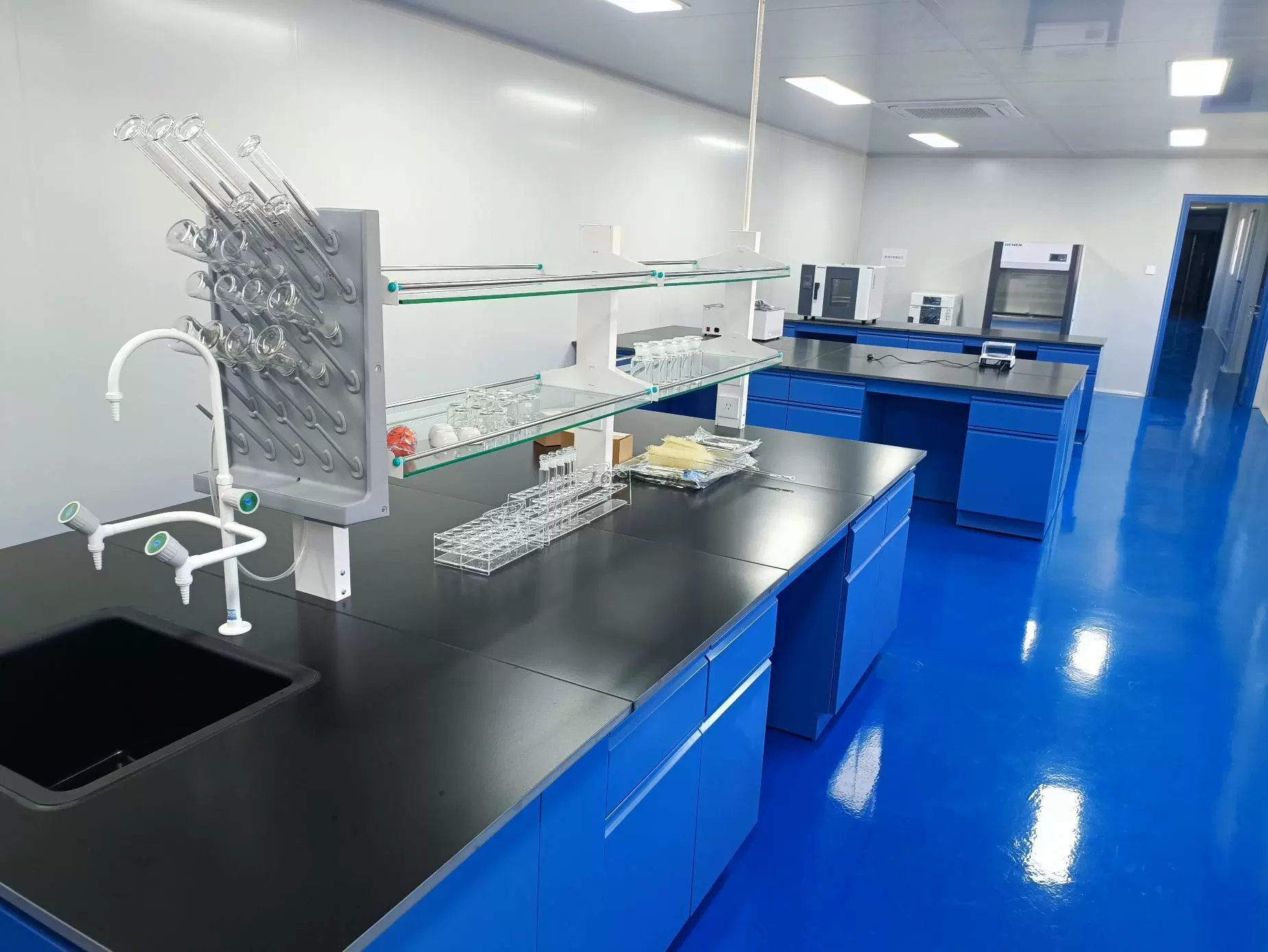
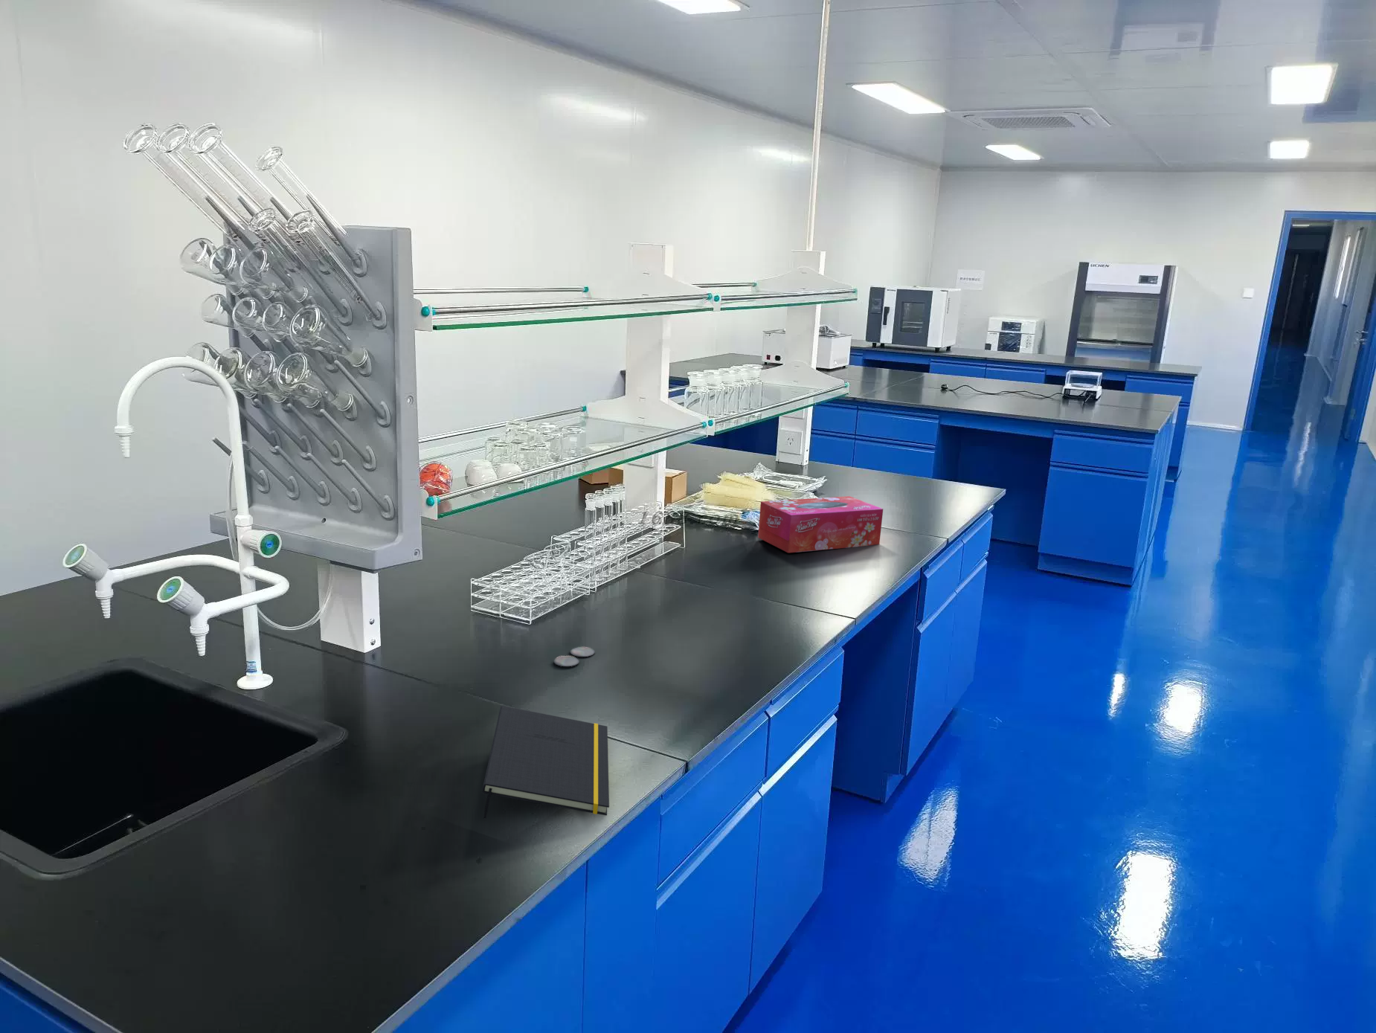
+ petri dish (575, 655)
+ notepad (550, 756)
+ tissue box (819, 523)
